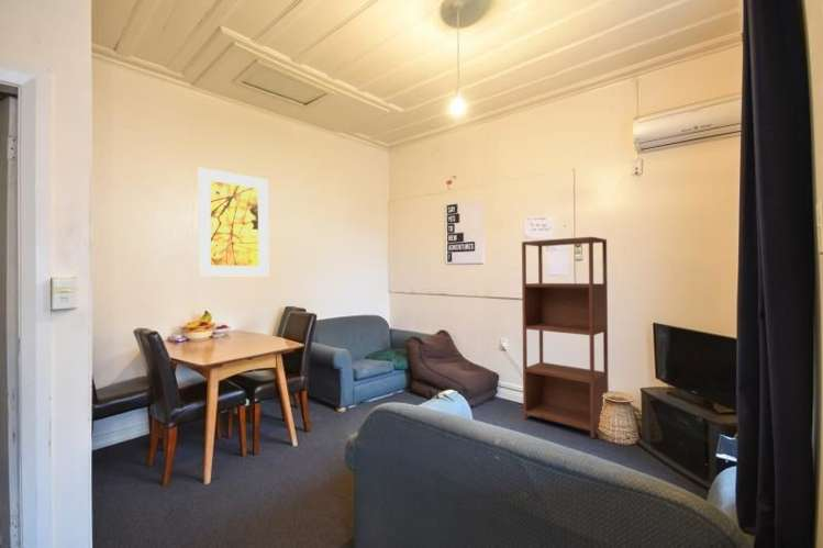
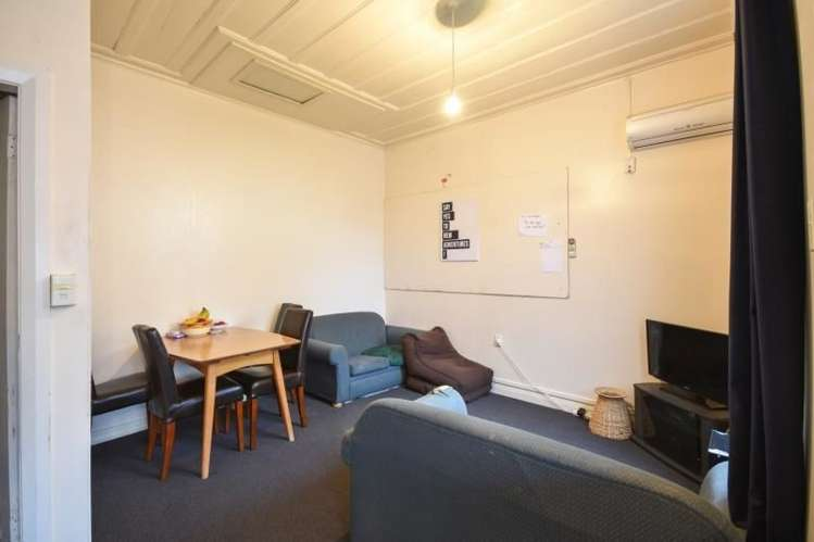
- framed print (235, 224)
- shelving unit (564, 331)
